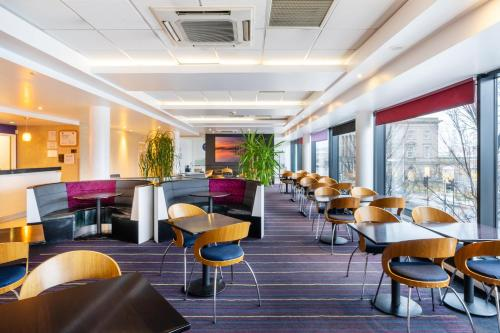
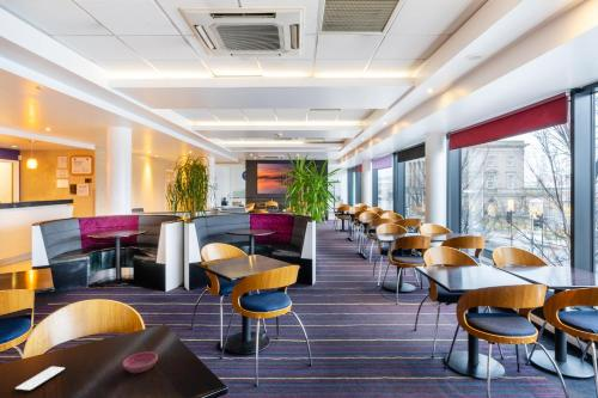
+ saucer (140, 362)
+ smartphone (41, 378)
